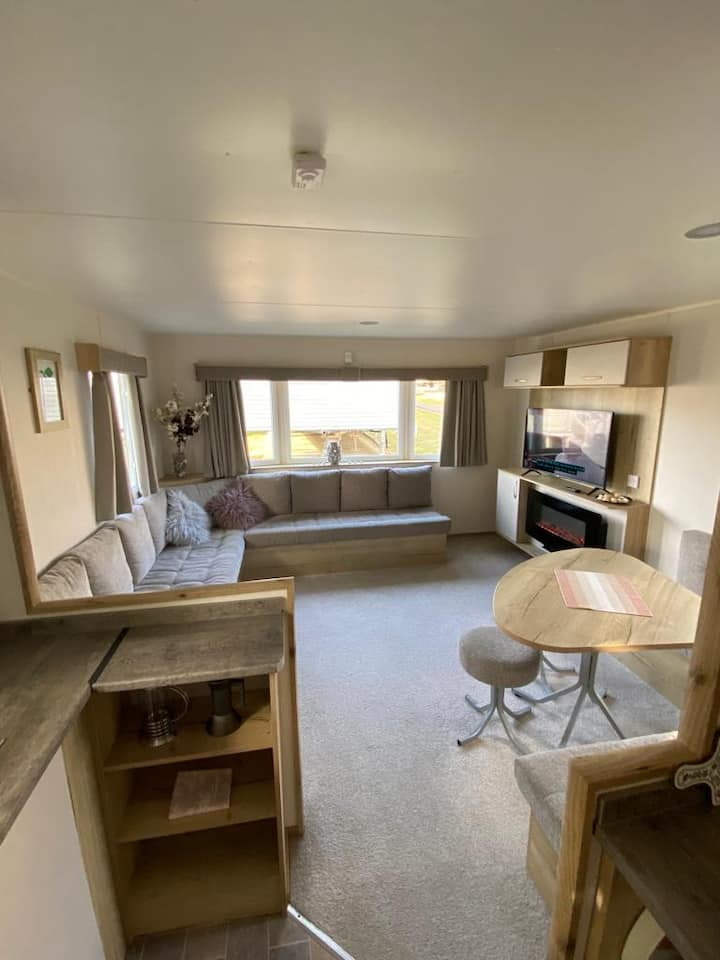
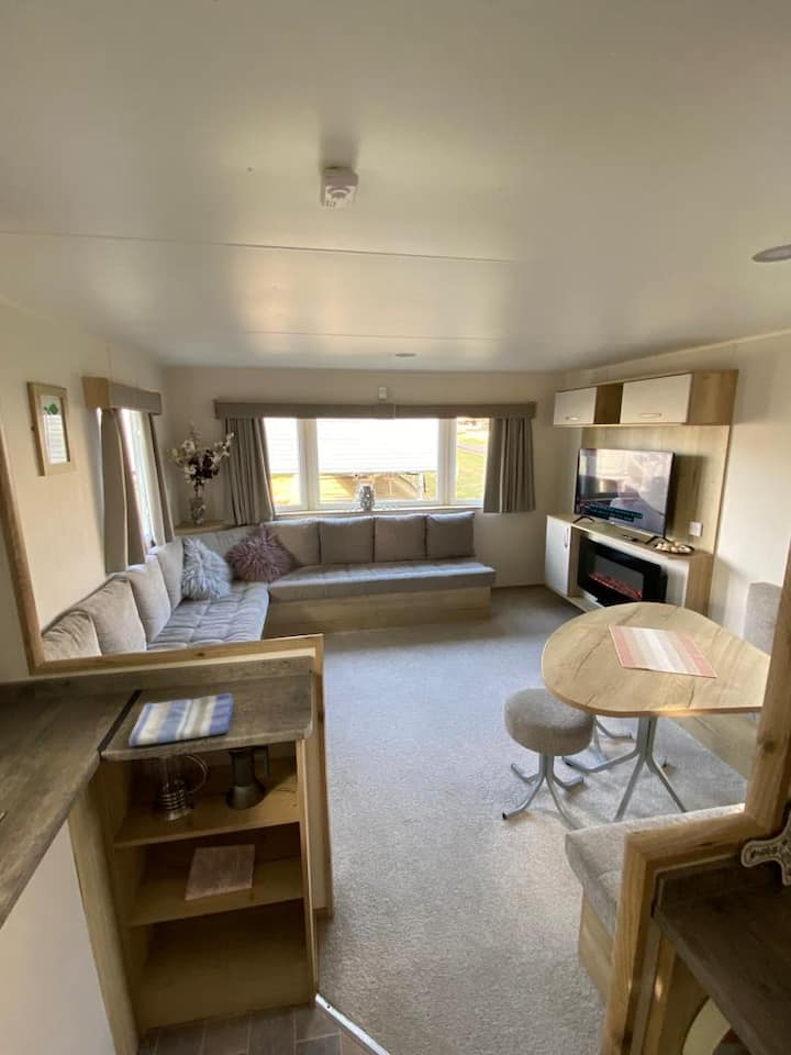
+ dish towel (185, 717)
